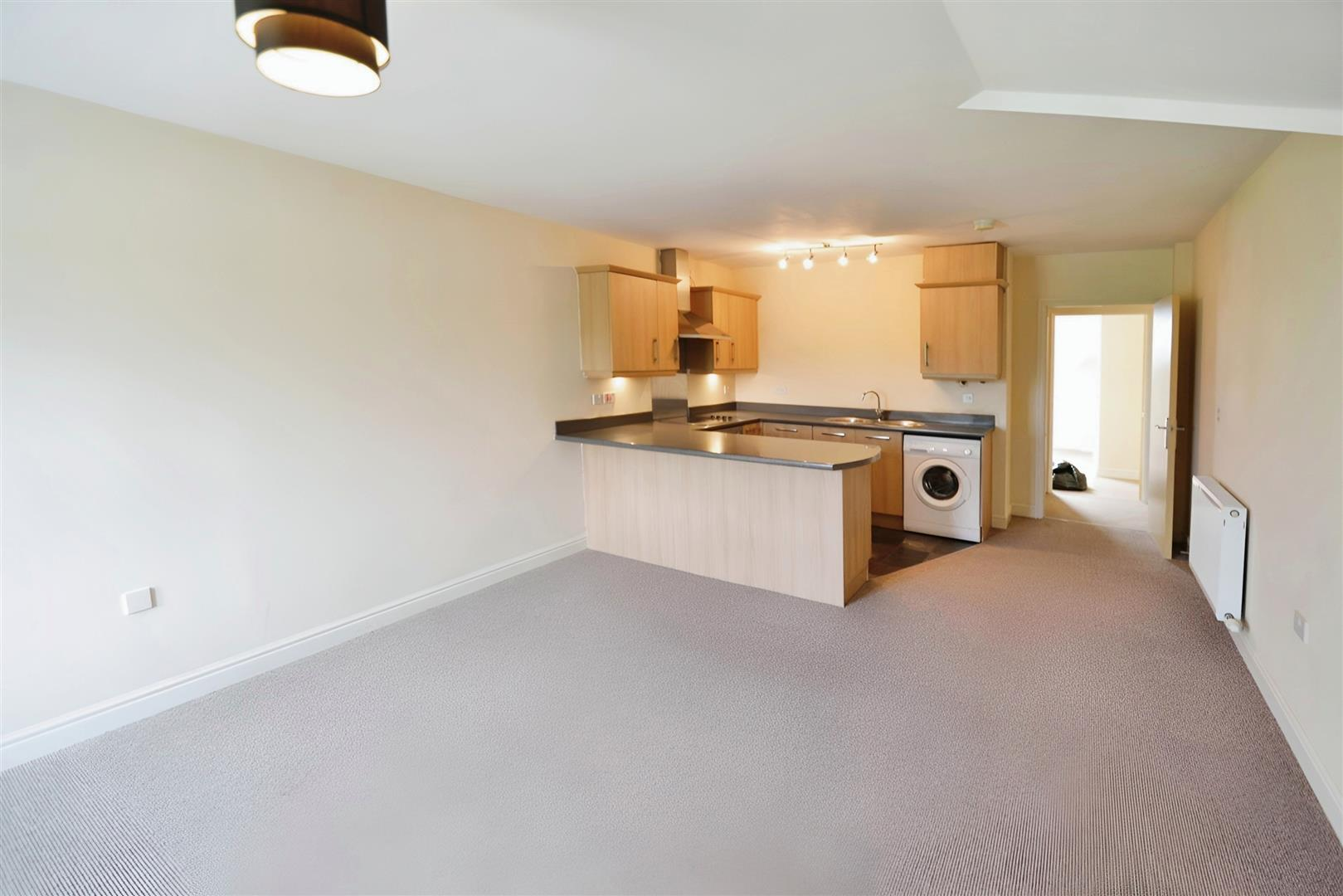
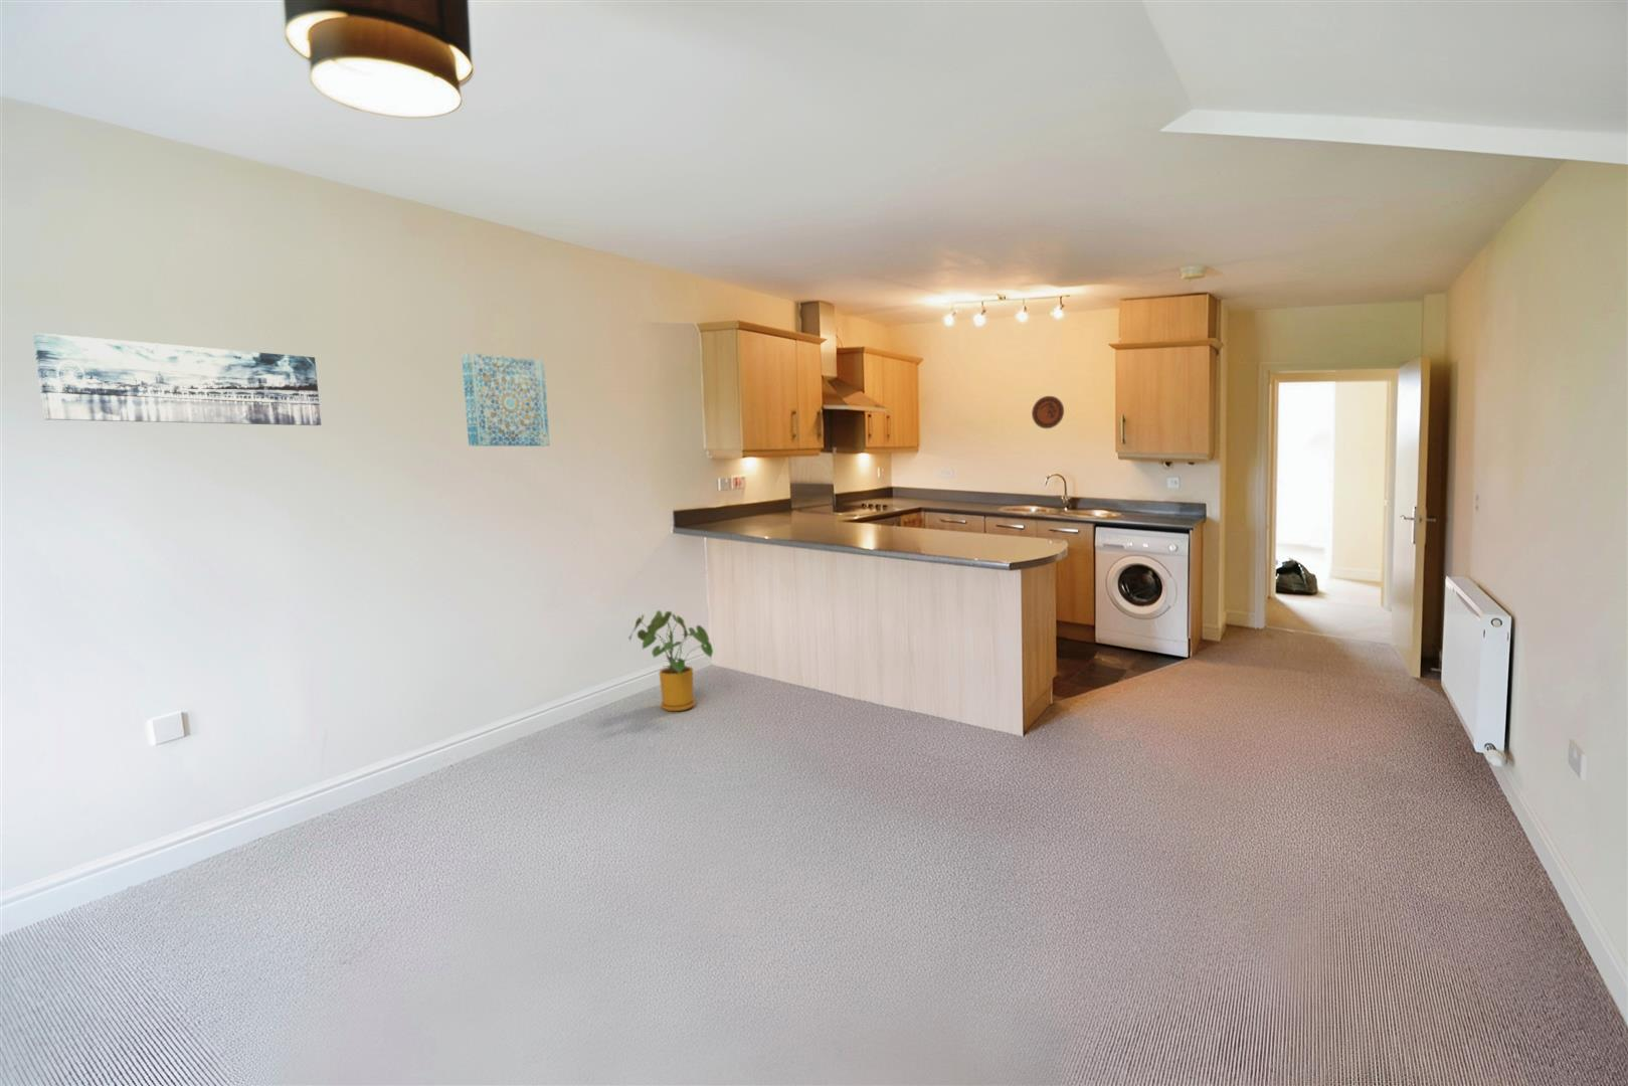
+ decorative plate (1047, 412)
+ wall art (194, 384)
+ house plant (670, 661)
+ wall art (507, 401)
